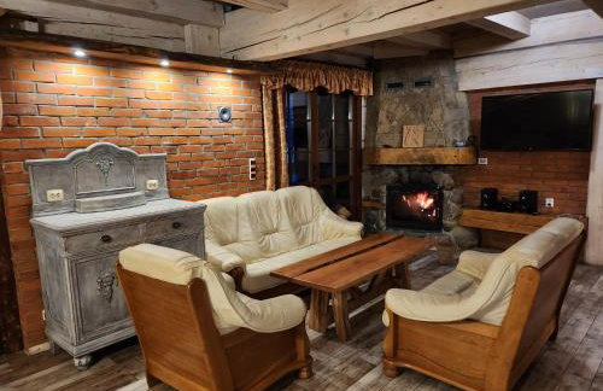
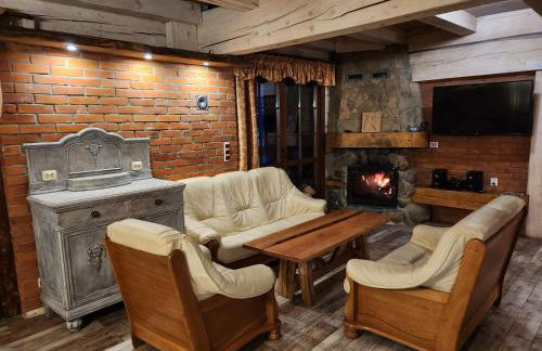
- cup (445, 253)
